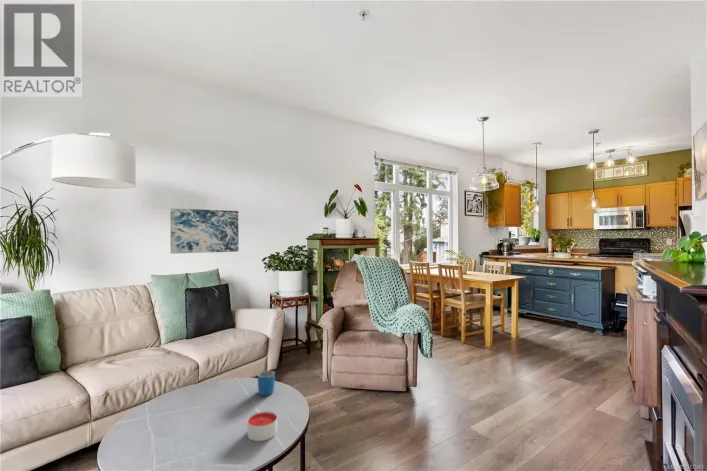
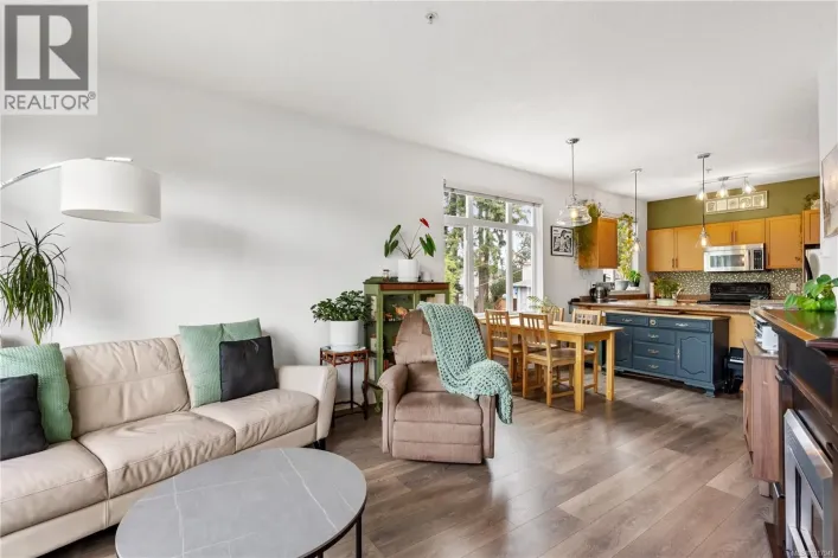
- wall art (206, 231)
- candle (262, 425)
- mug (265, 384)
